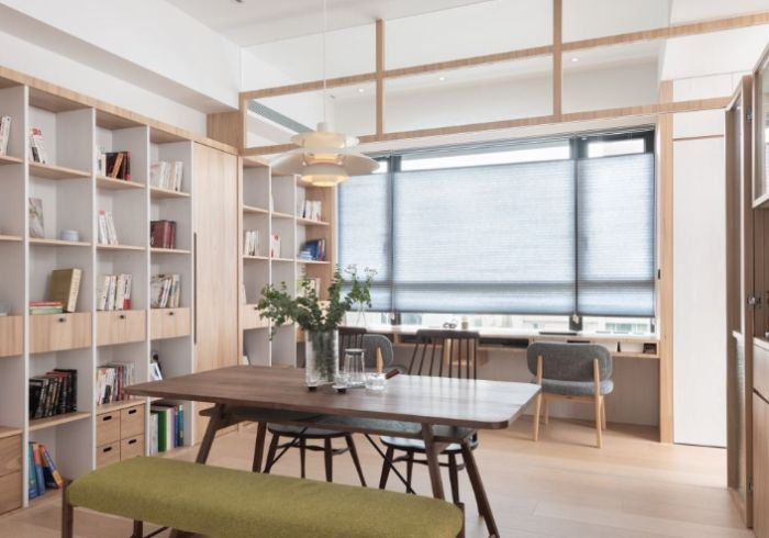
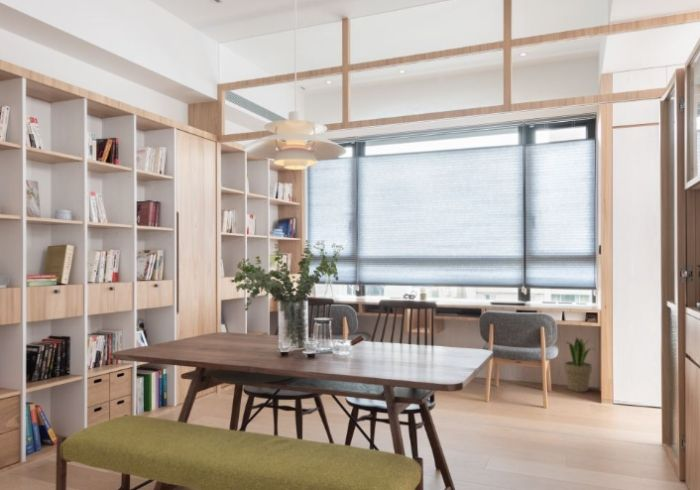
+ potted plant (579, 363)
